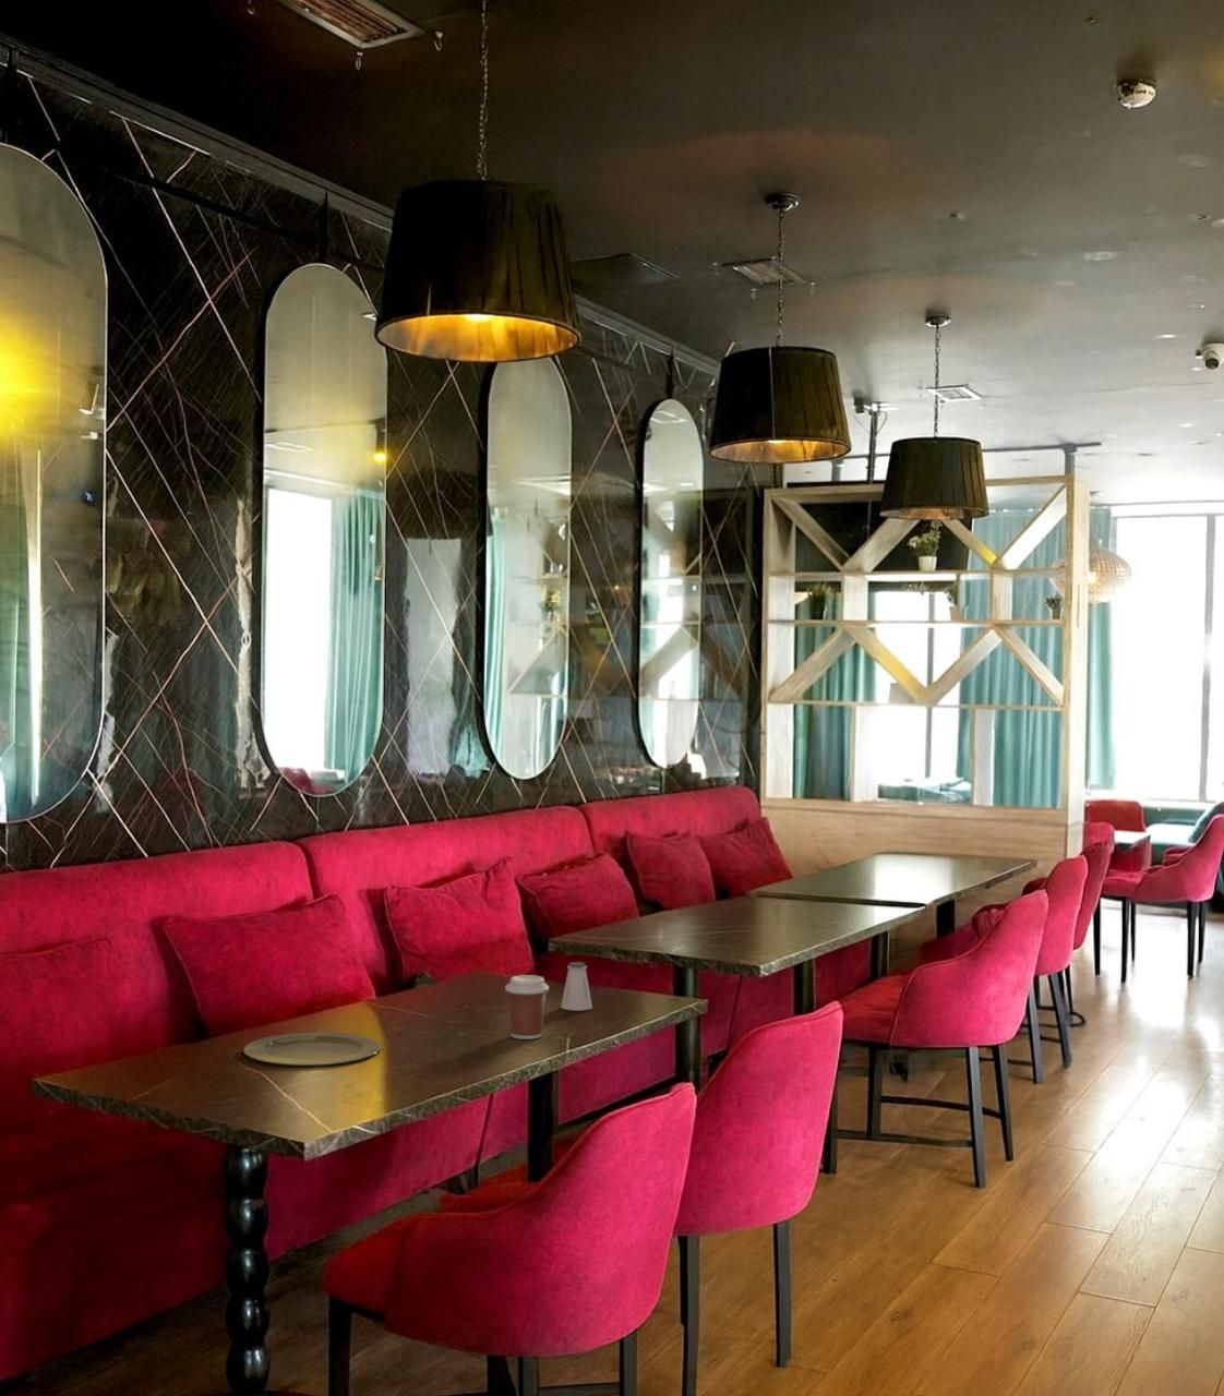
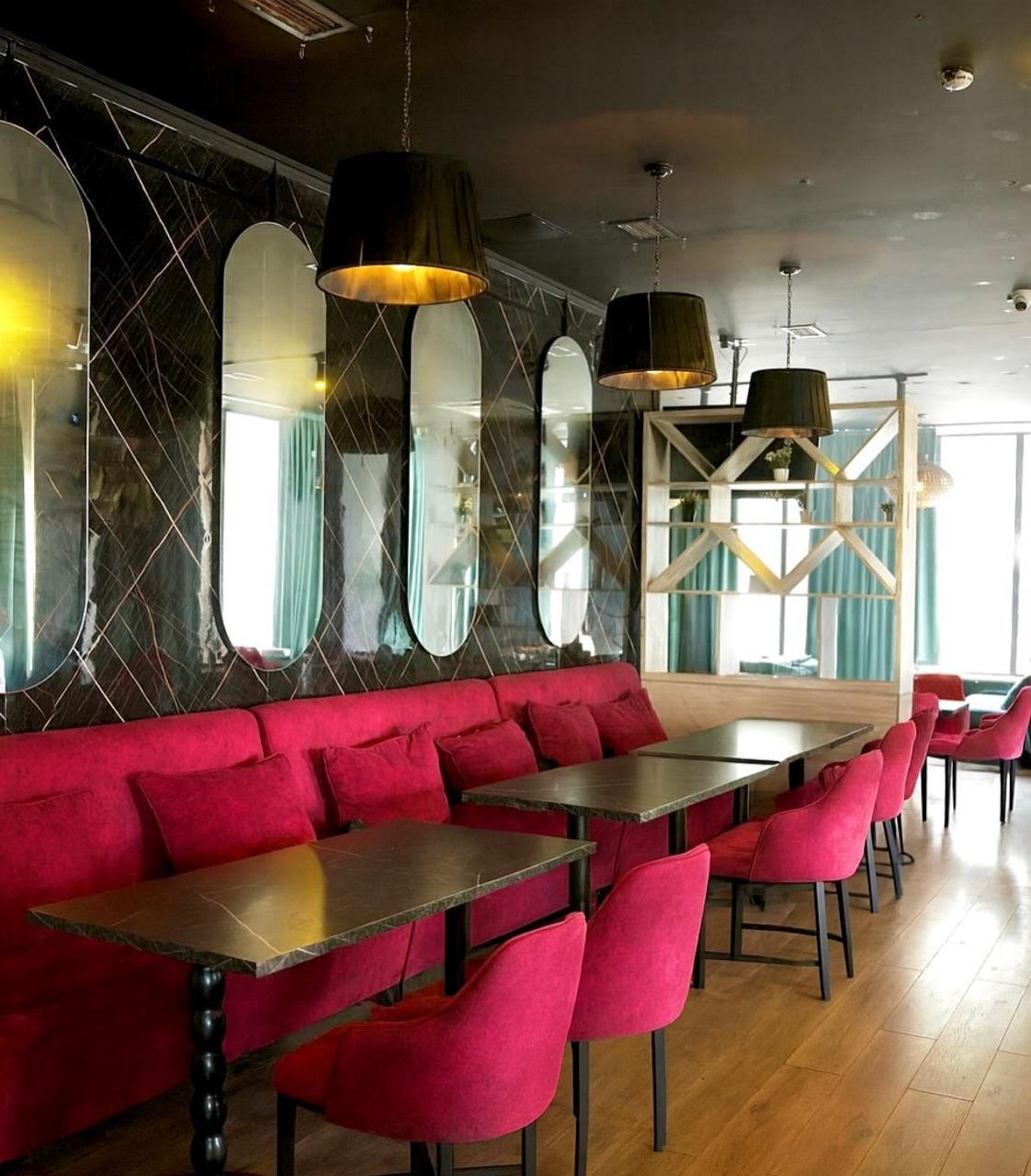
- coffee cup (526, 1007)
- saltshaker (576, 985)
- plate (312, 1048)
